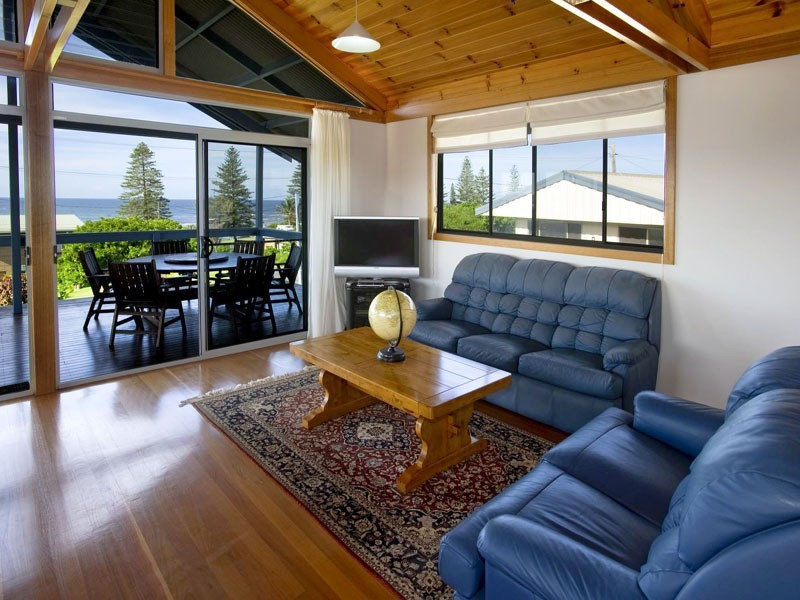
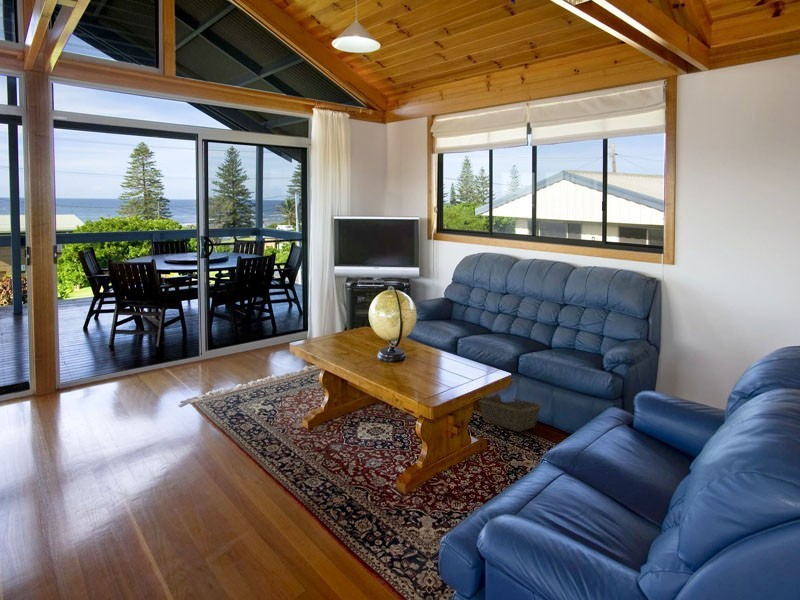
+ basket (508, 402)
